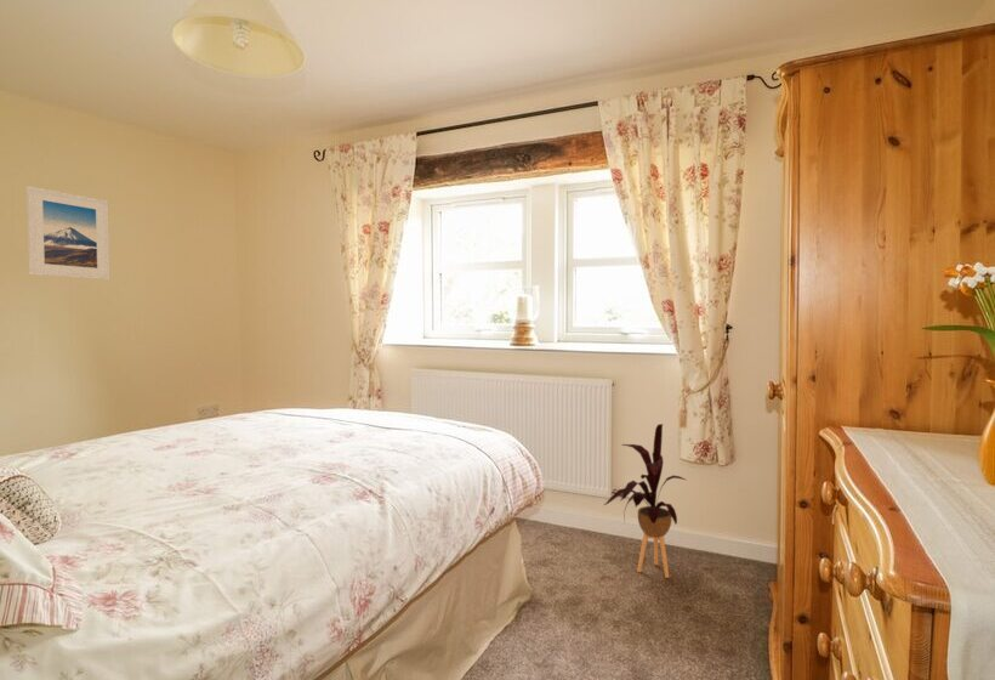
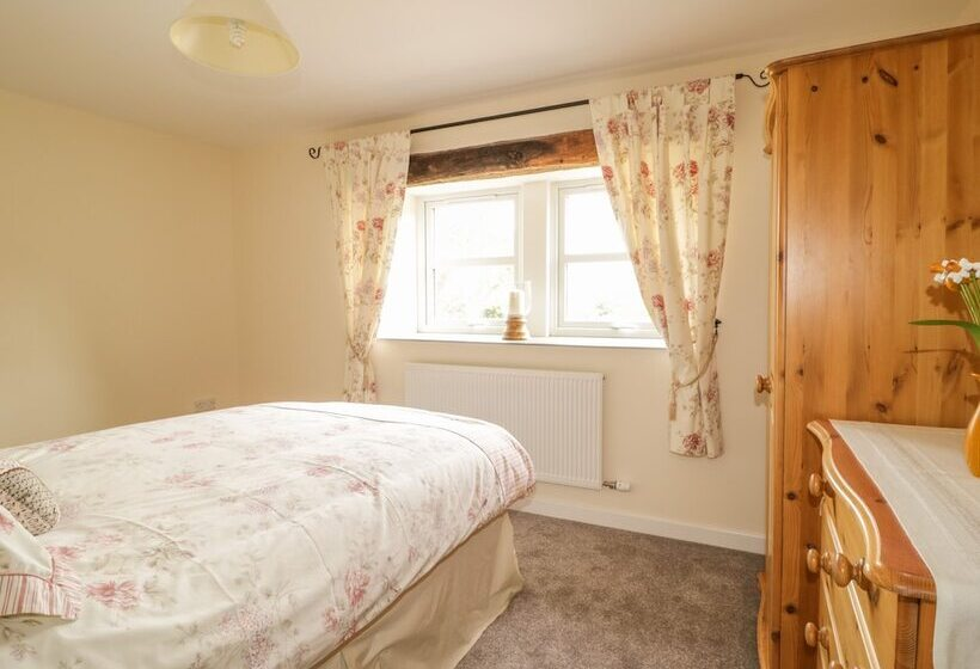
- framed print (70, 236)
- house plant (646, 495)
